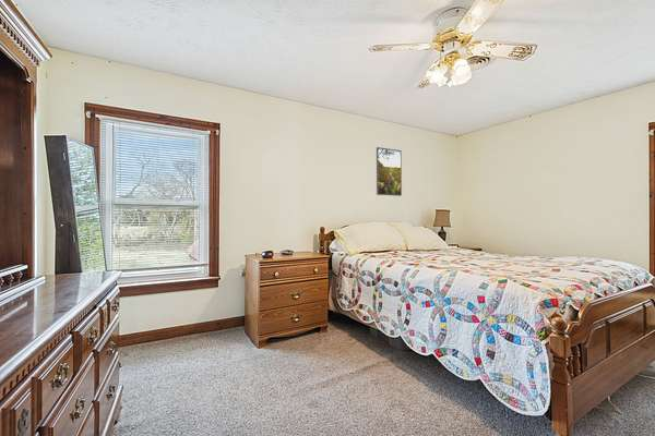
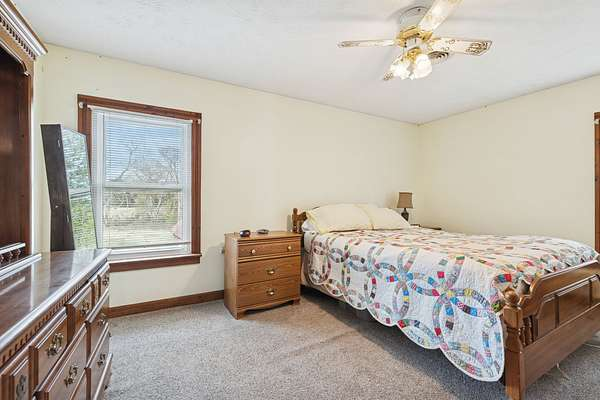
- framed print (389, 171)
